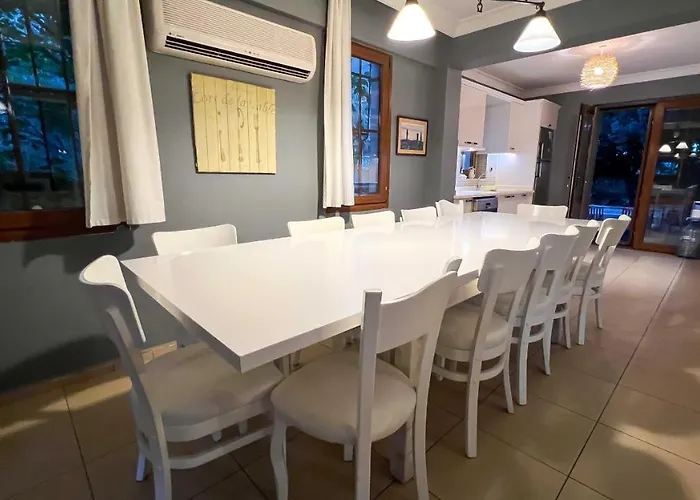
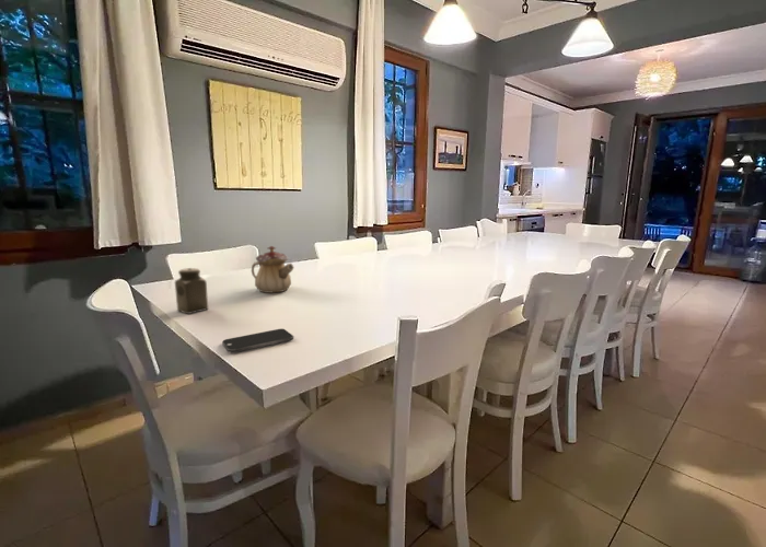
+ salt shaker (190, 289)
+ teapot (270, 267)
+ smartphone (258, 339)
